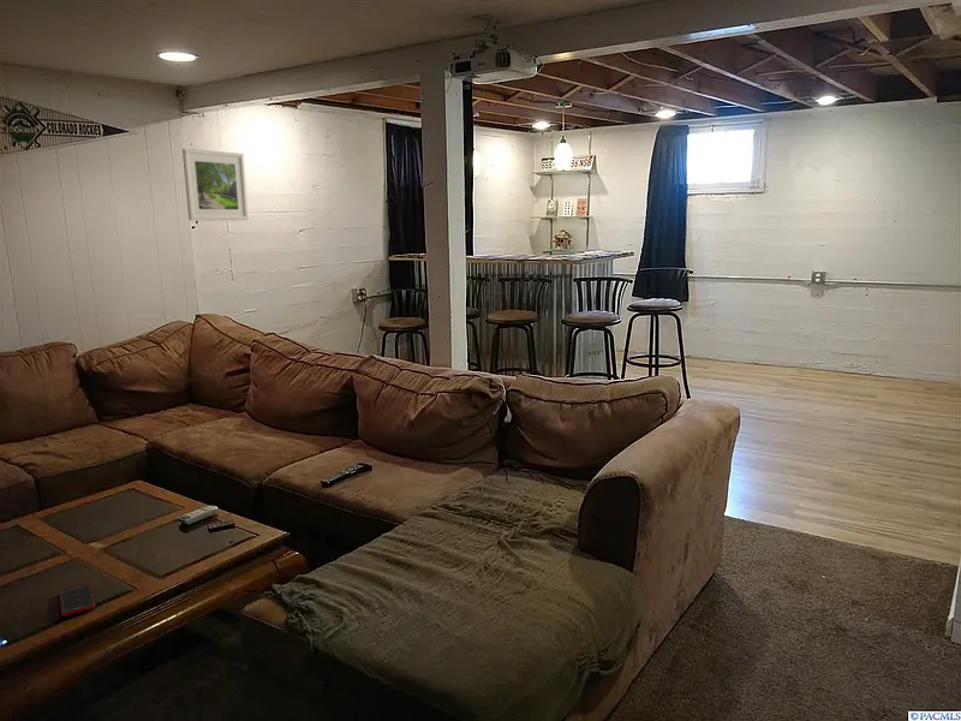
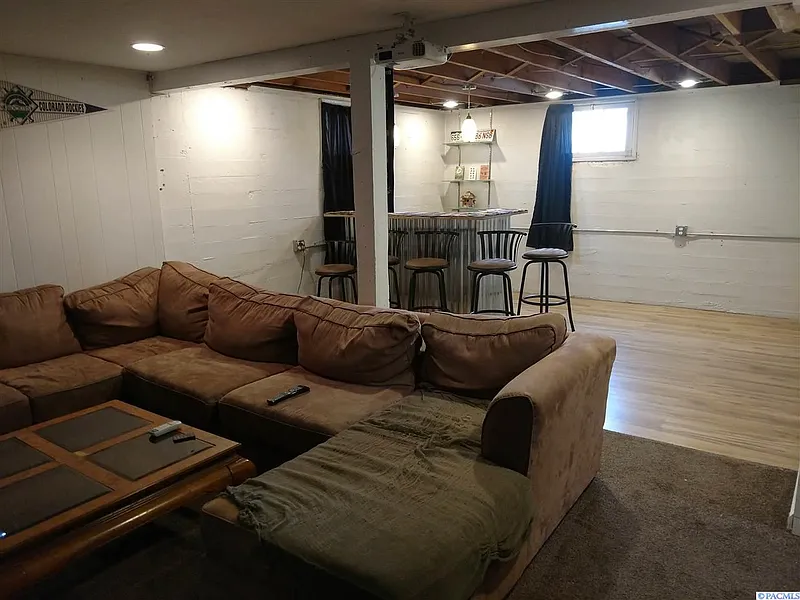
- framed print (216, 185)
- cell phone (77, 598)
